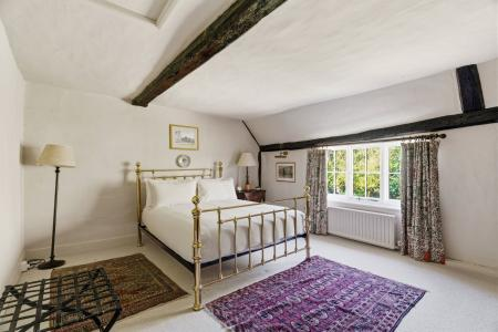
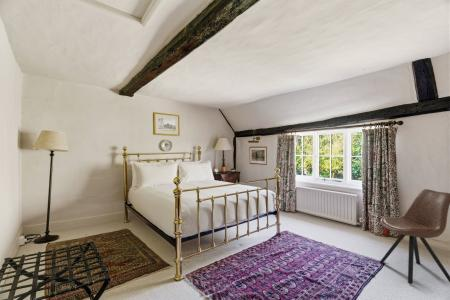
+ chair (414, 231)
